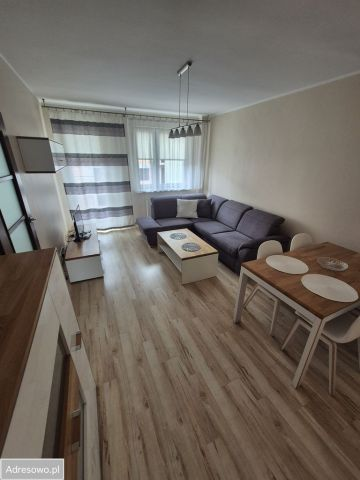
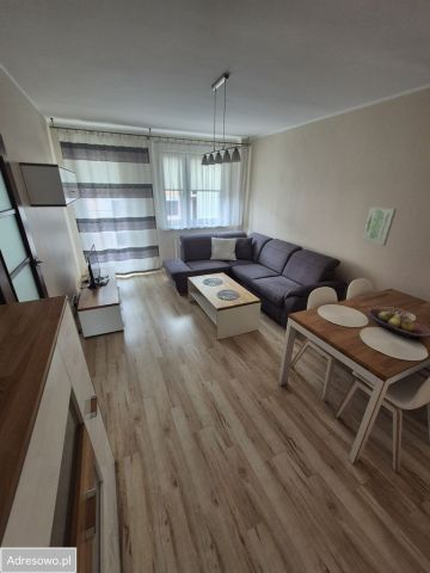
+ wall art (377, 226)
+ fruit bowl (397, 321)
